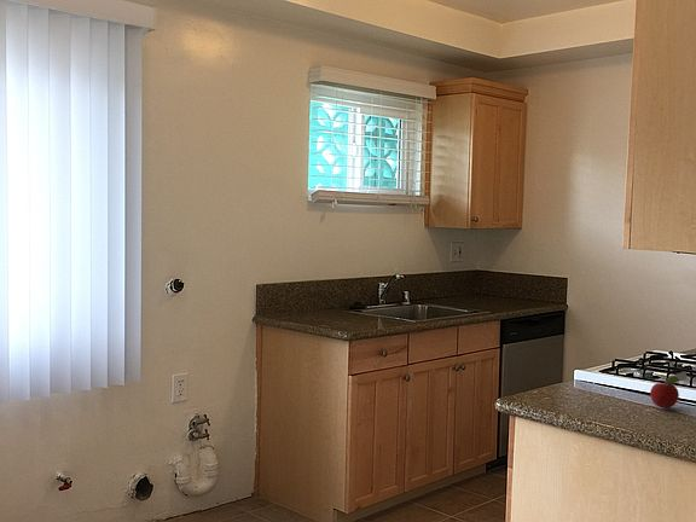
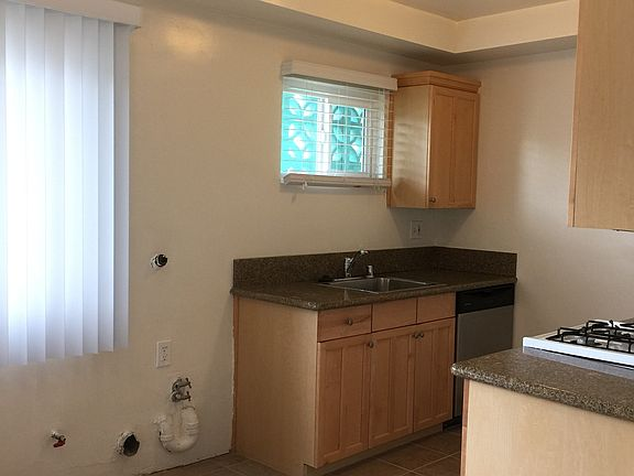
- fruit (667, 389)
